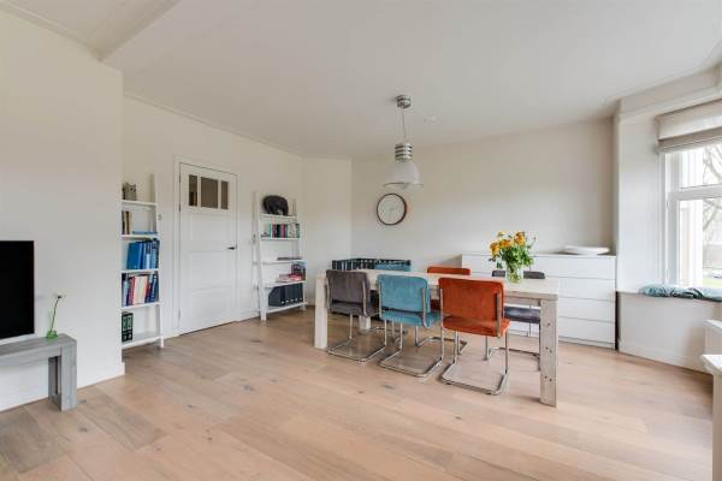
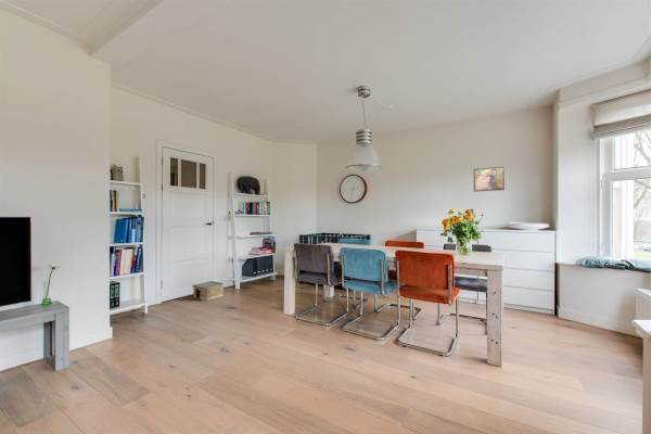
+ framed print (488, 179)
+ woven basket (207, 290)
